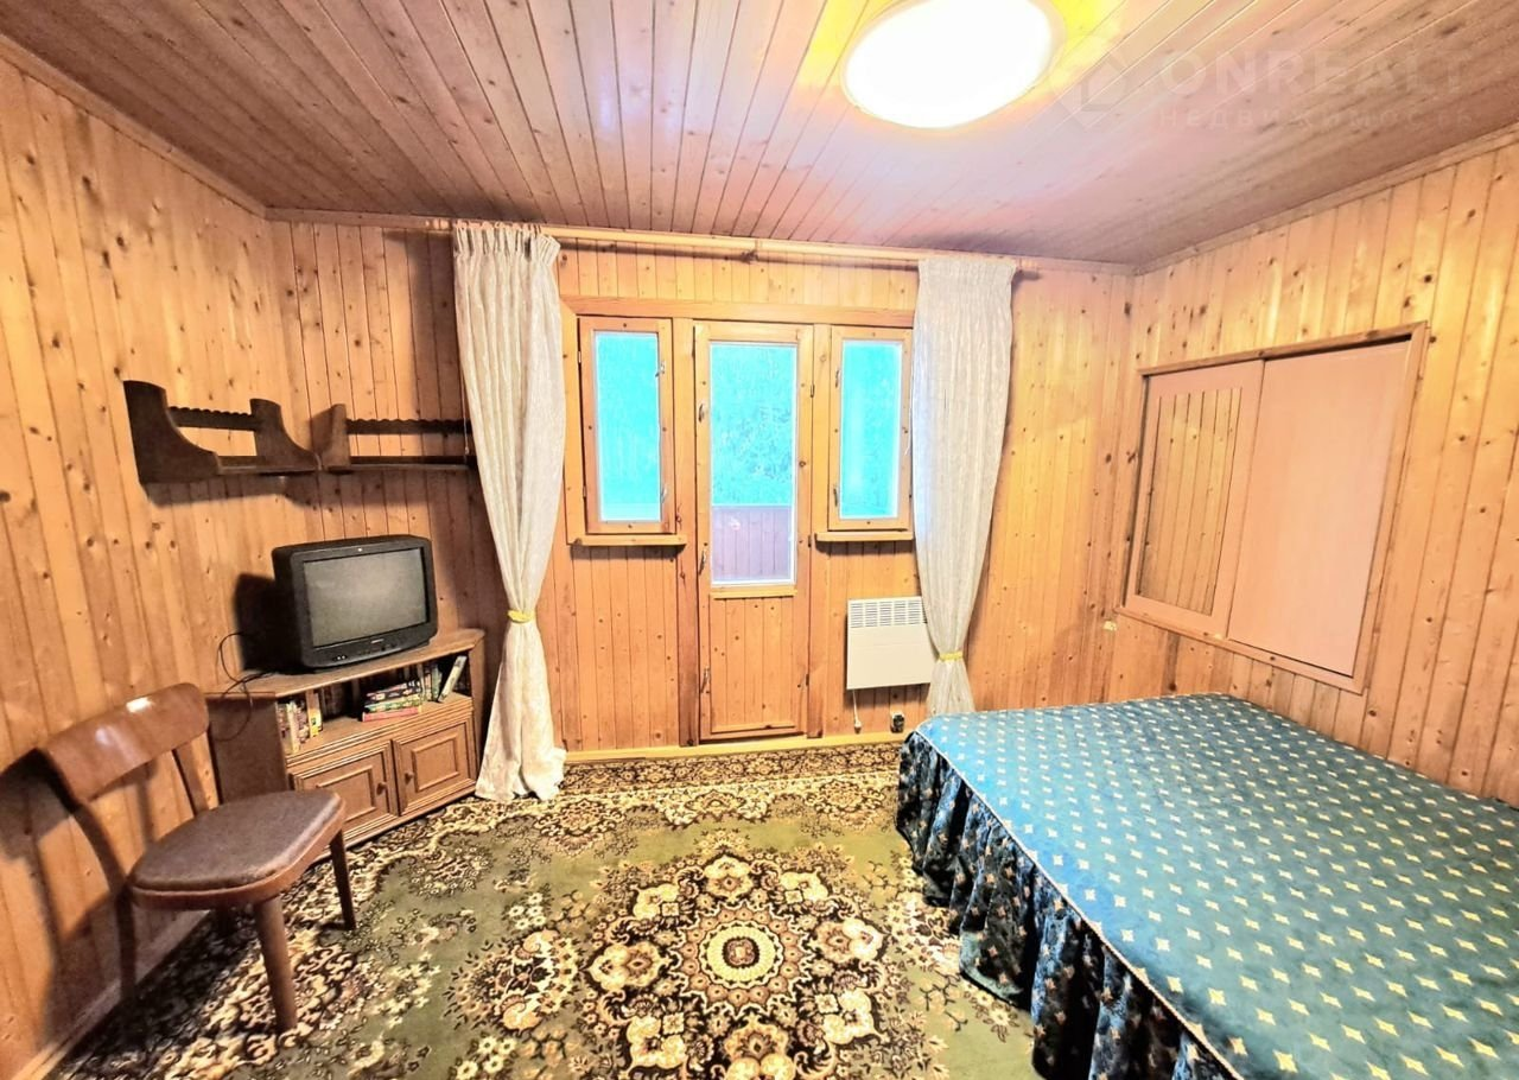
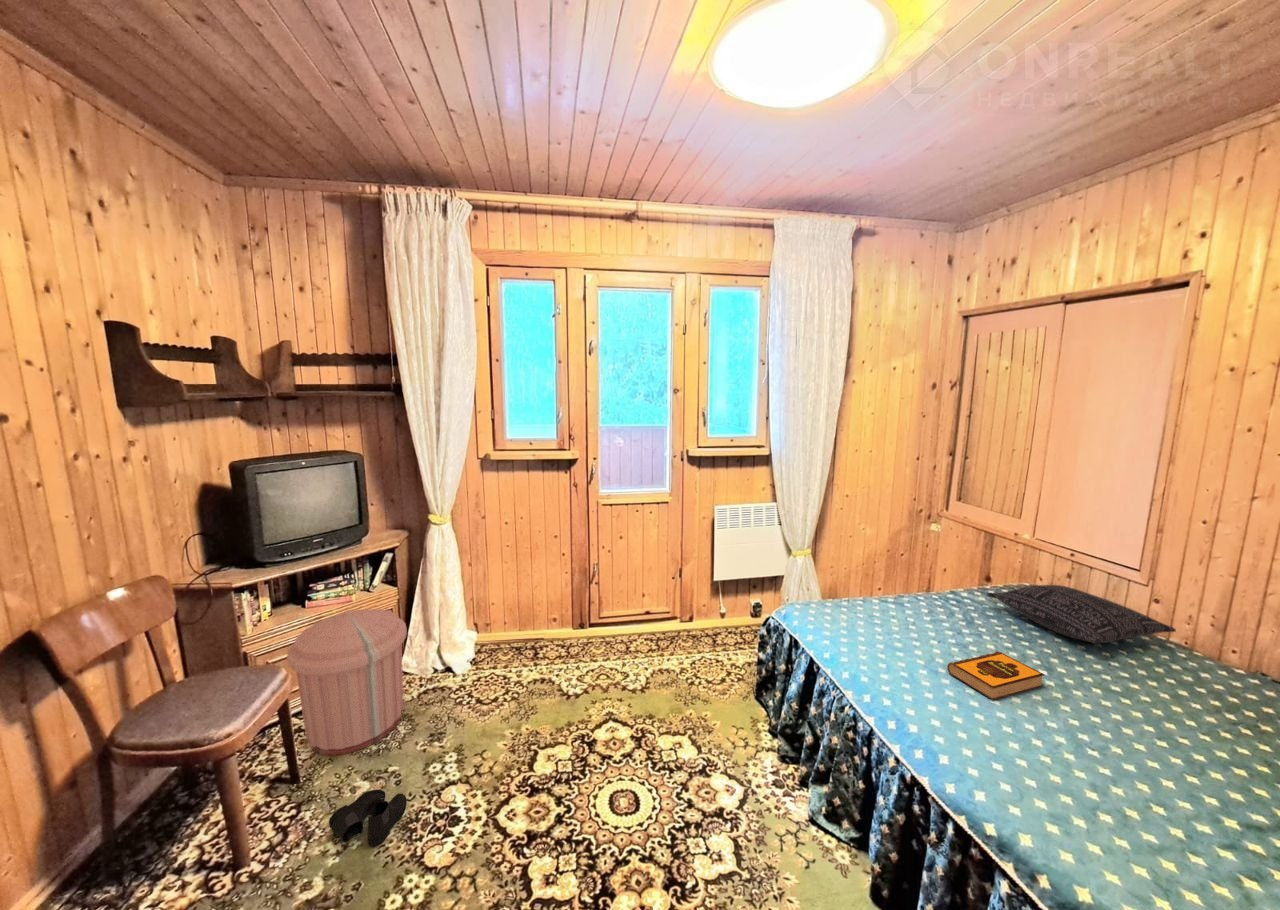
+ boots (365, 809)
+ trash can (352, 669)
+ hardback book (993, 673)
+ pillow (1073, 611)
